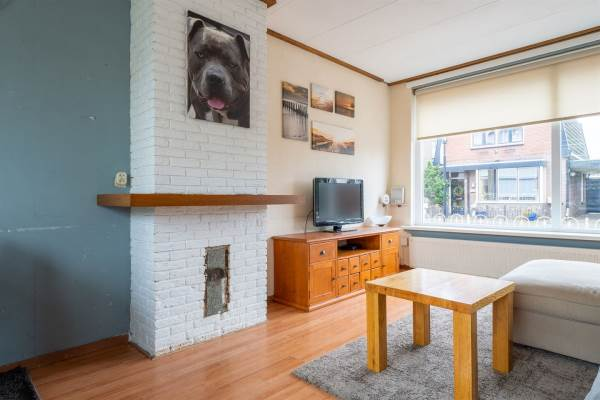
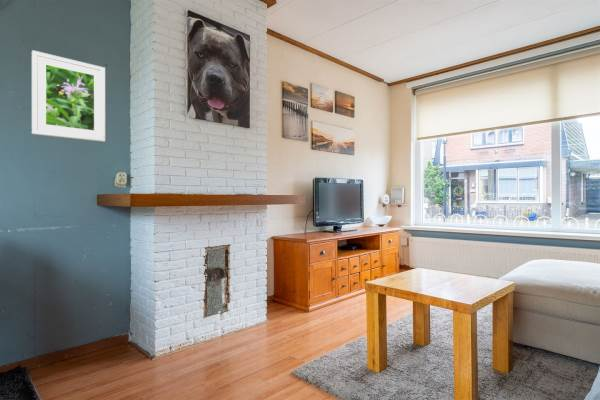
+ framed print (70, 98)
